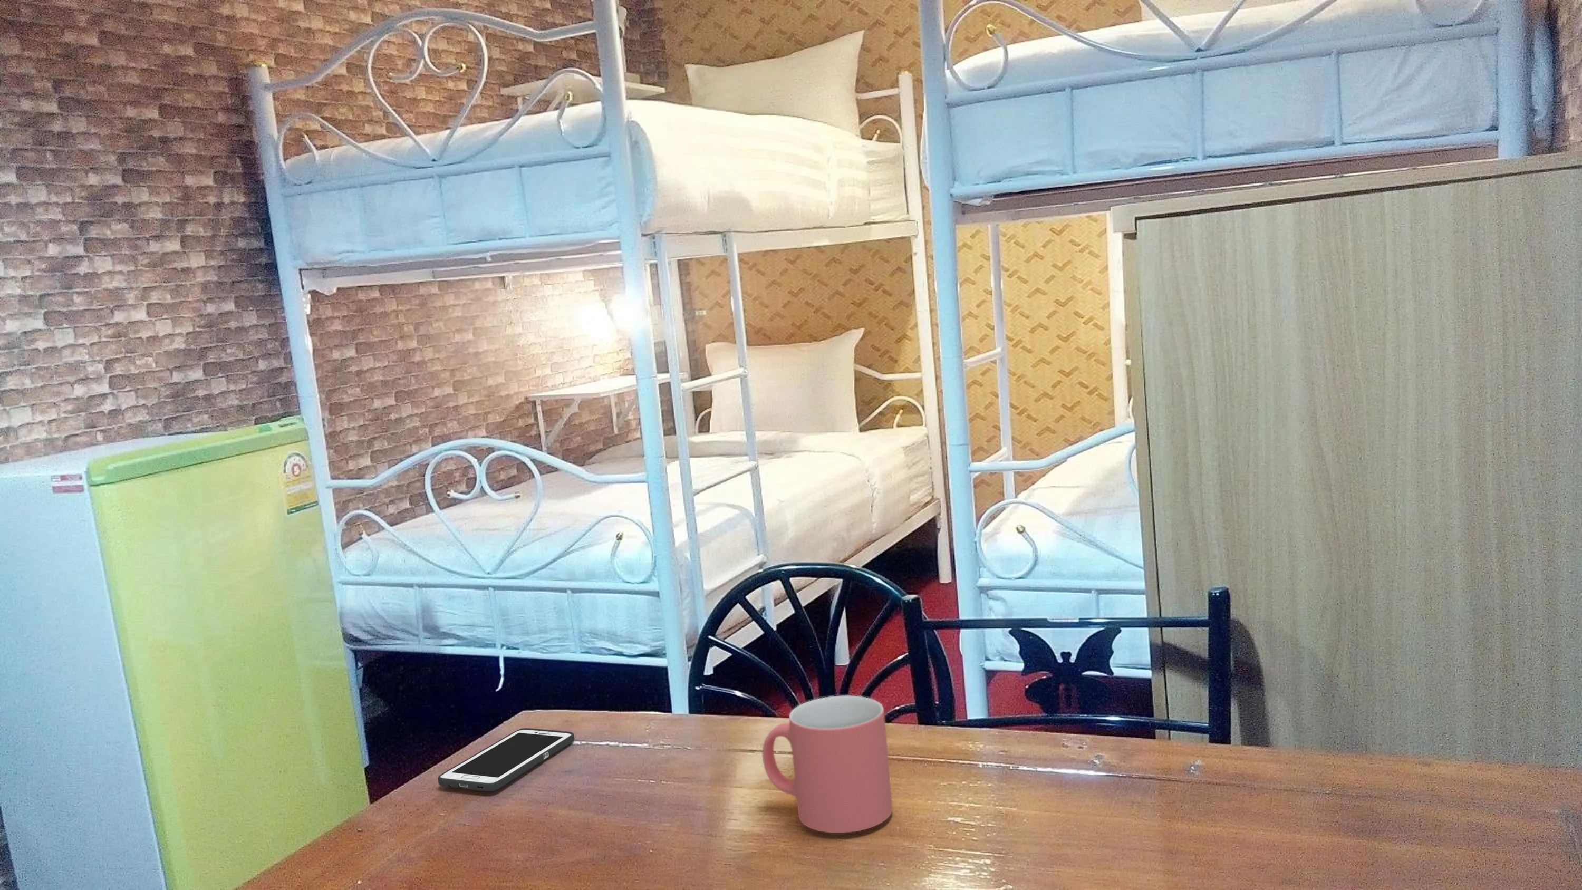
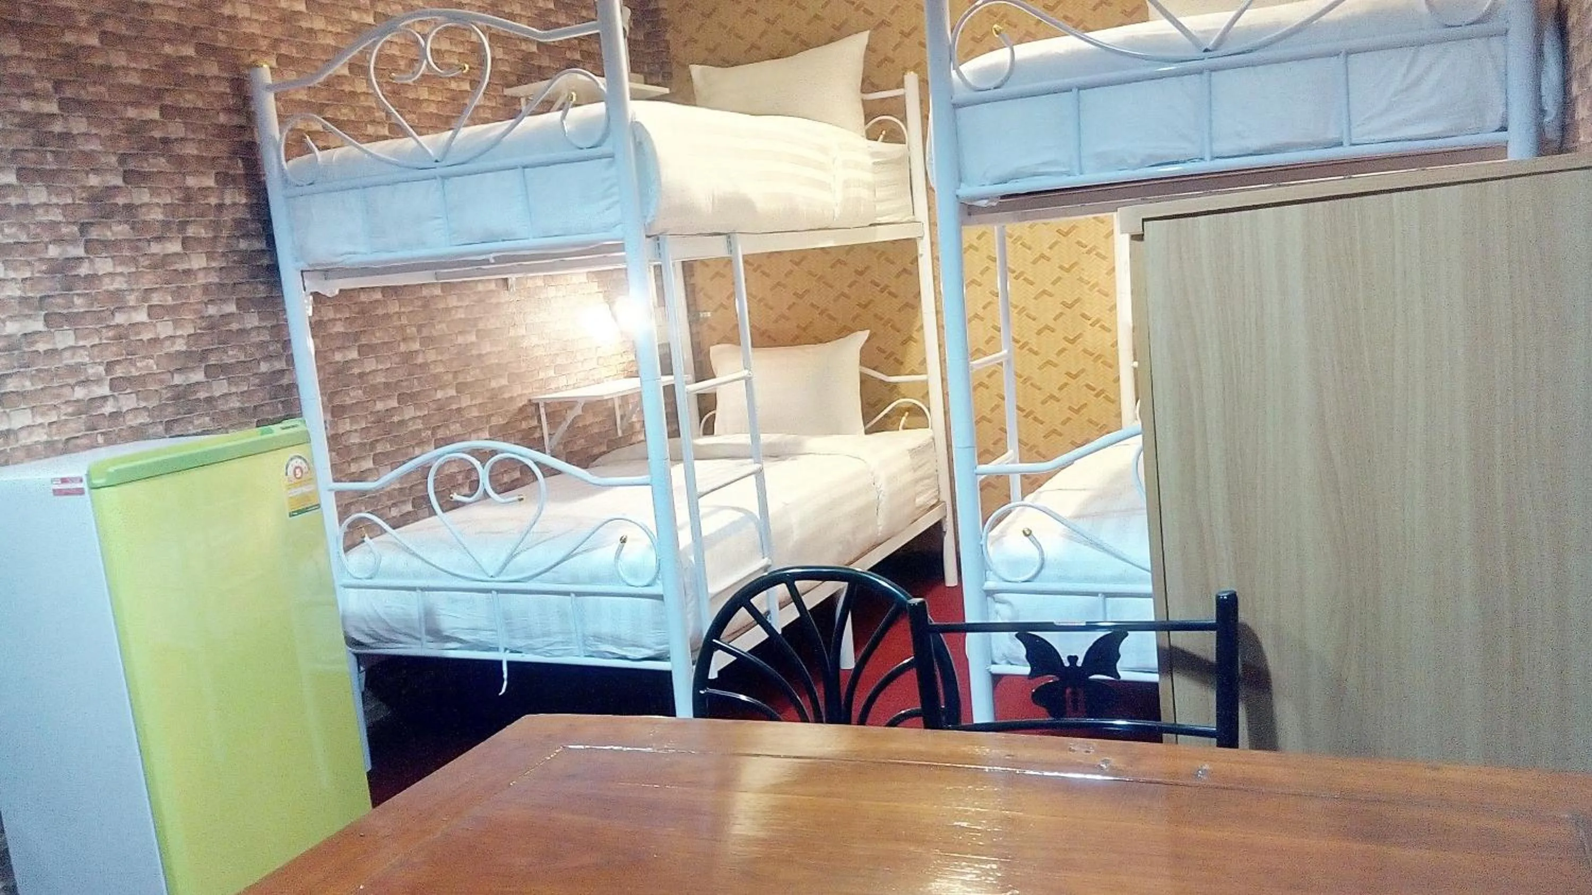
- cell phone (508, 759)
- mug (824, 762)
